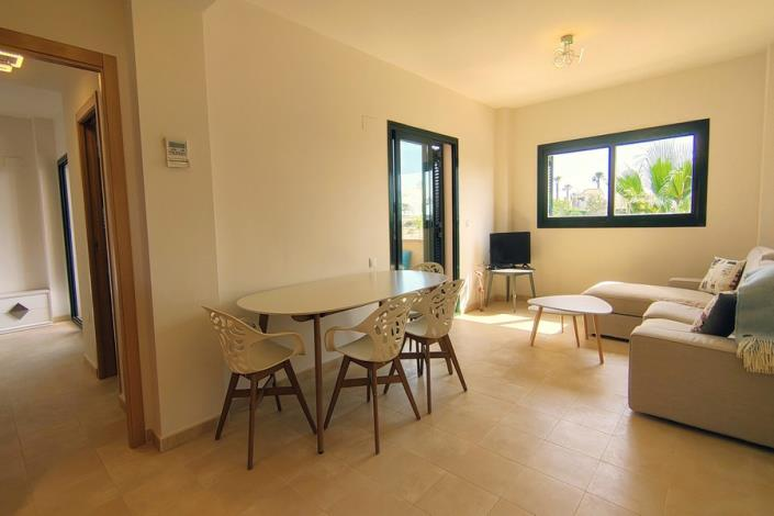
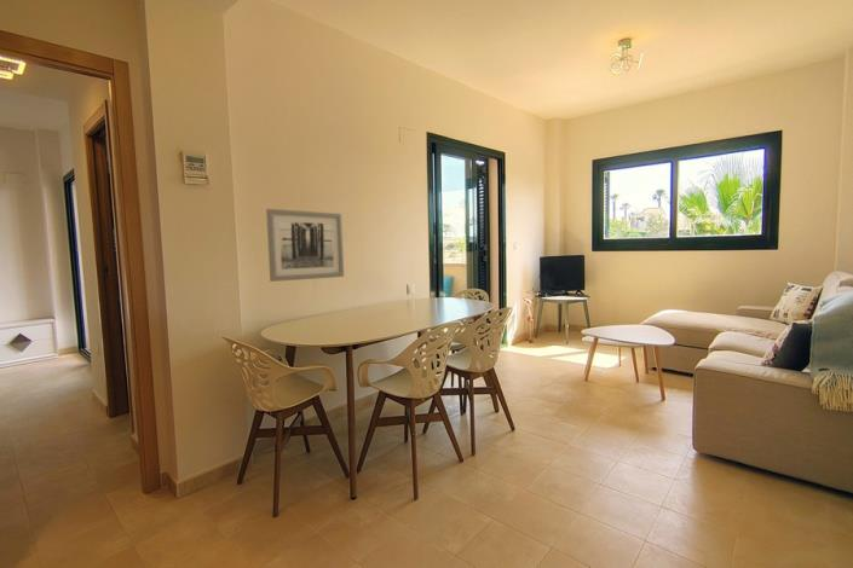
+ wall art (307, 245)
